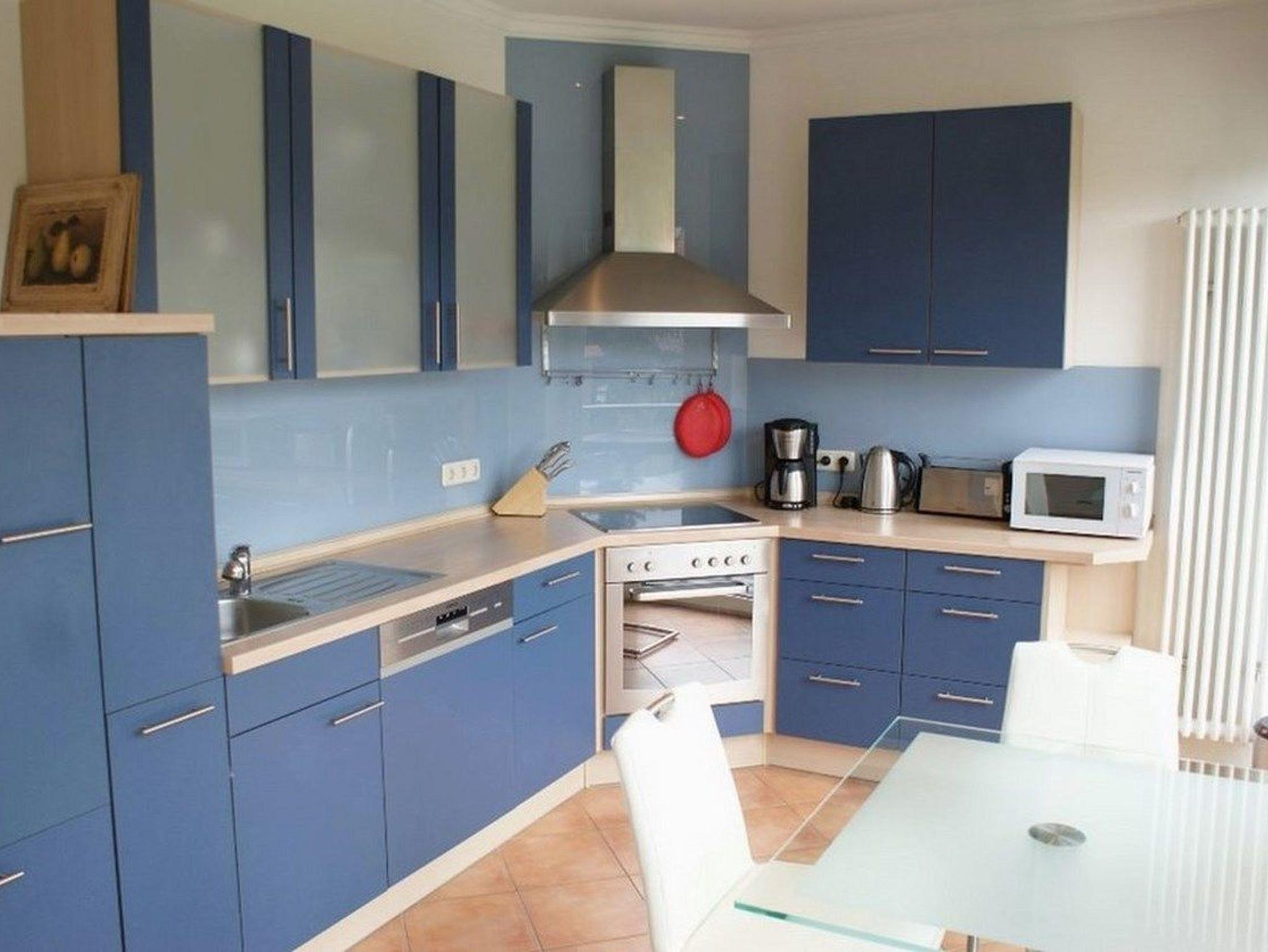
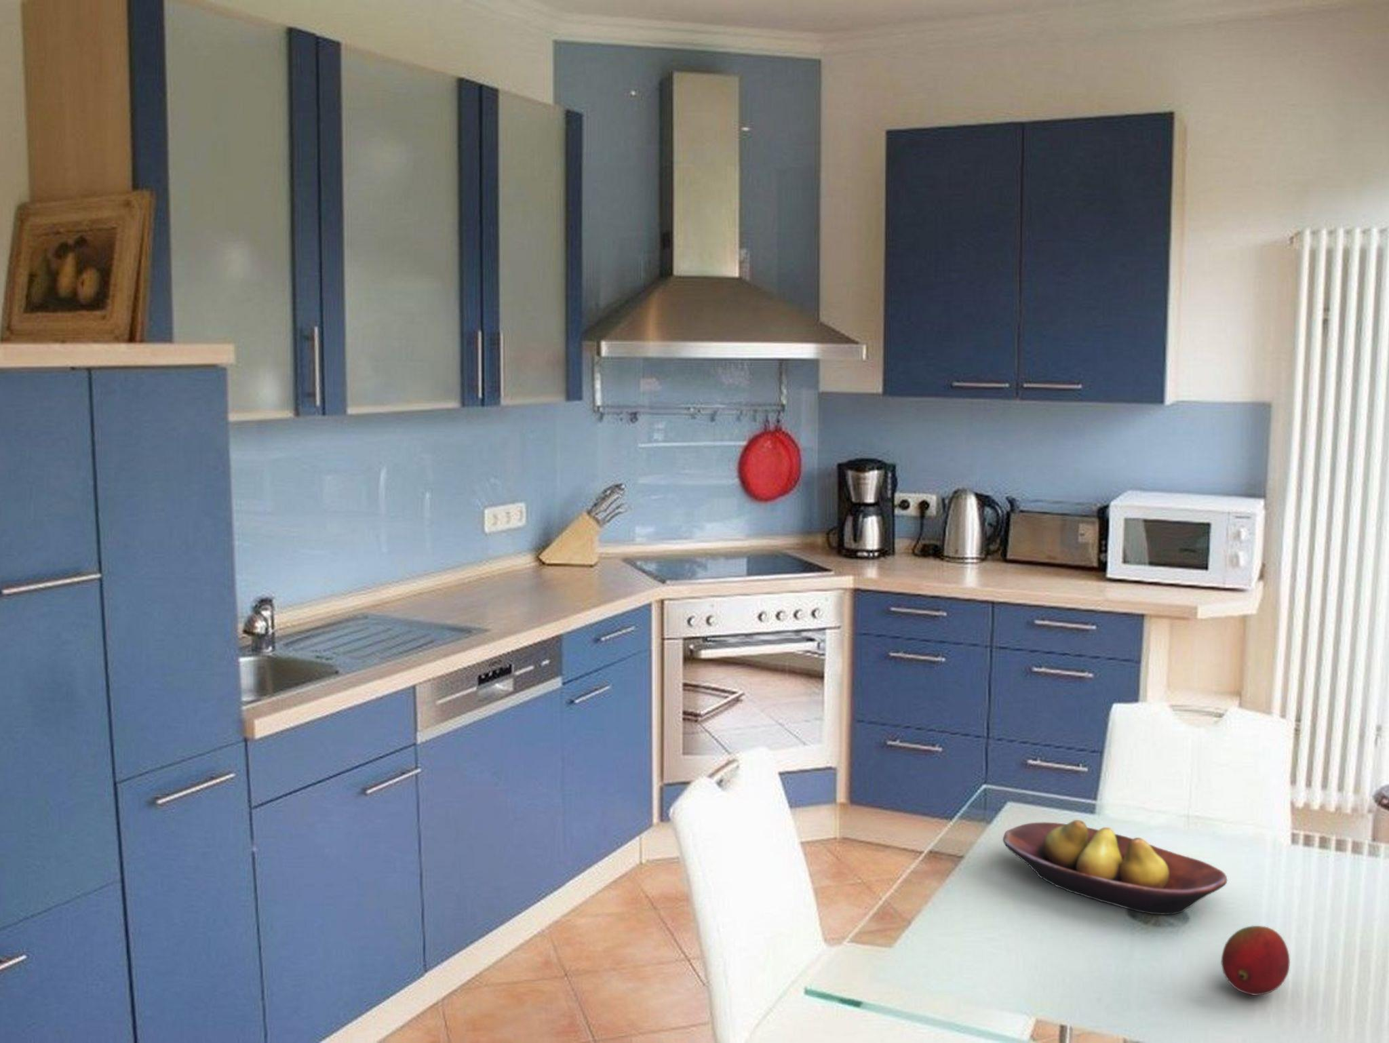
+ fruit bowl (1110, 859)
+ fruit (1256, 959)
